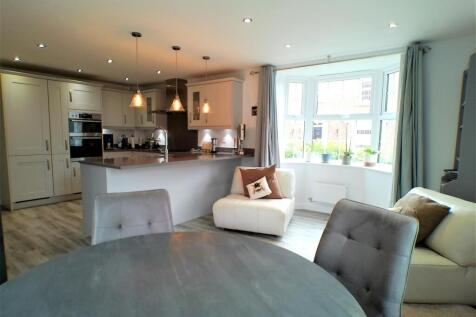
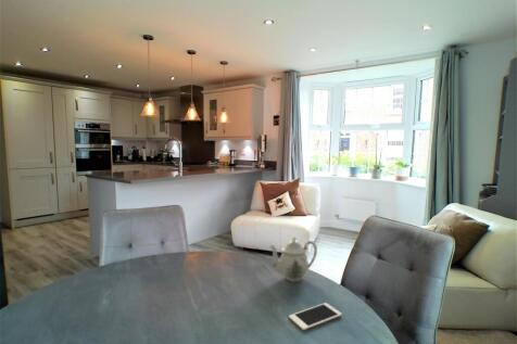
+ cell phone (315, 315)
+ teapot (292, 257)
